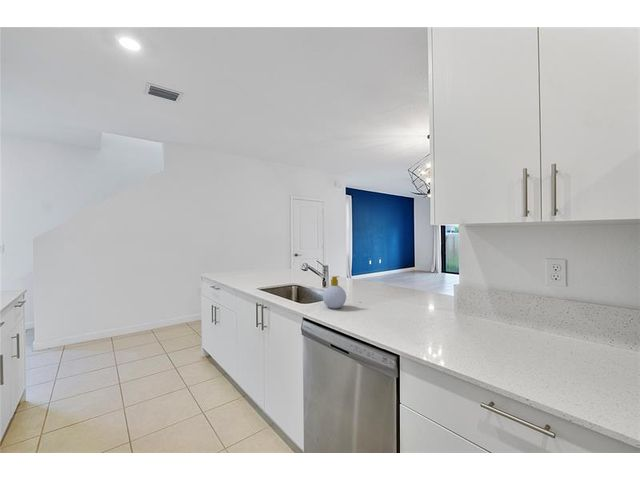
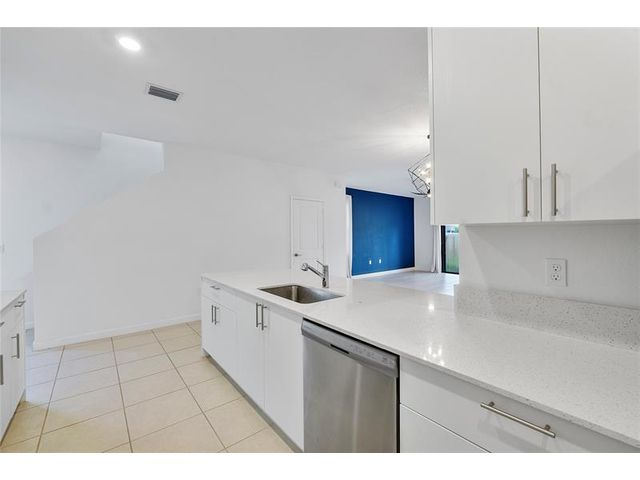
- soap bottle (334, 291)
